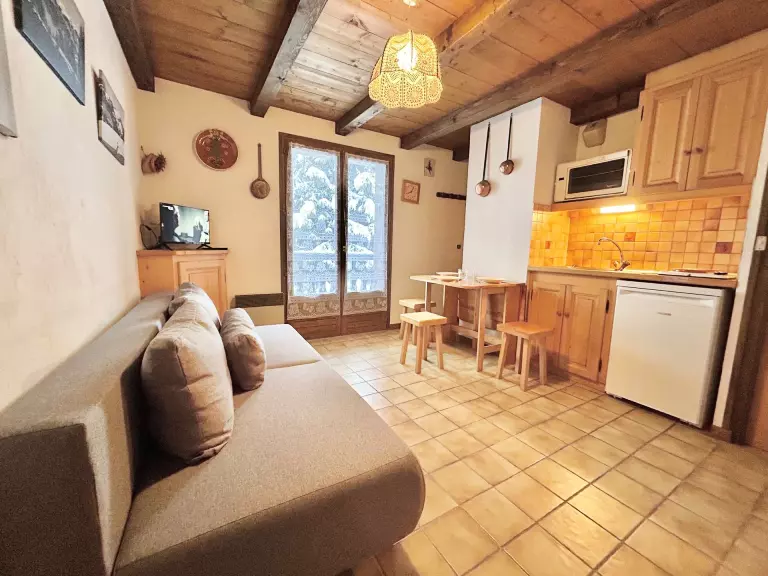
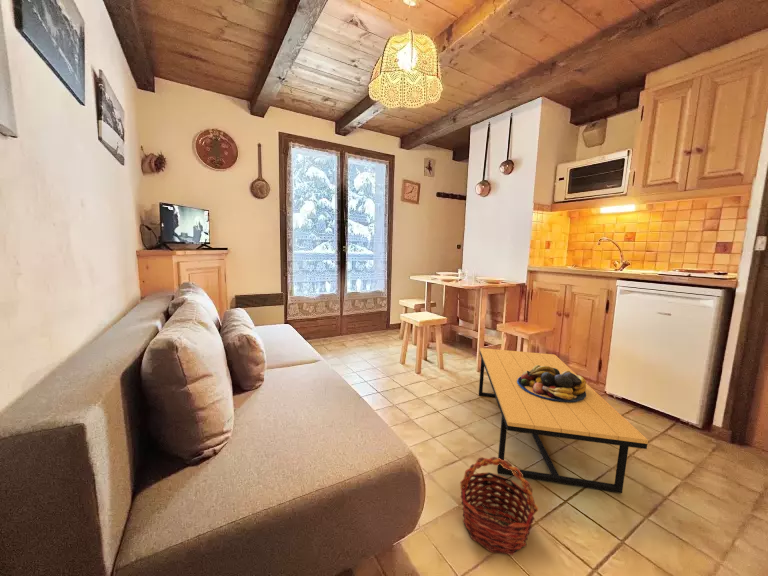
+ coffee table (535, 405)
+ fruit bowl (550, 377)
+ basket (497, 492)
